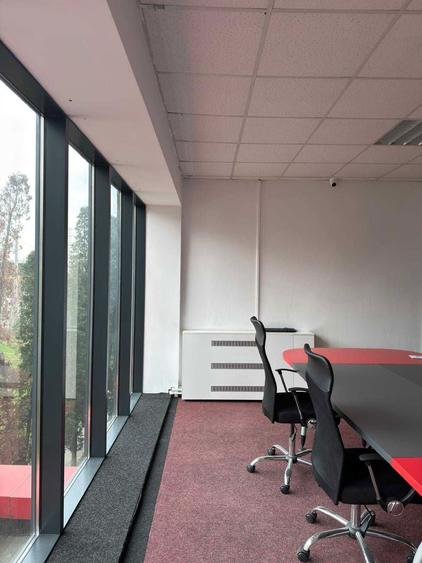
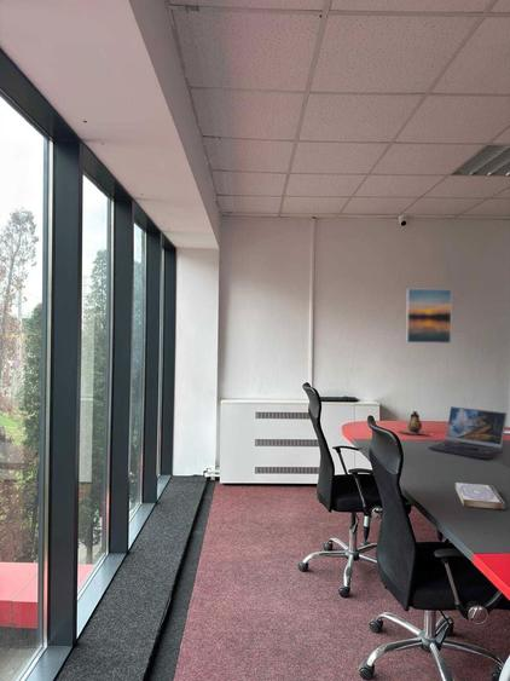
+ laptop (466, 431)
+ book (479, 495)
+ vase (413, 422)
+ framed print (428, 316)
